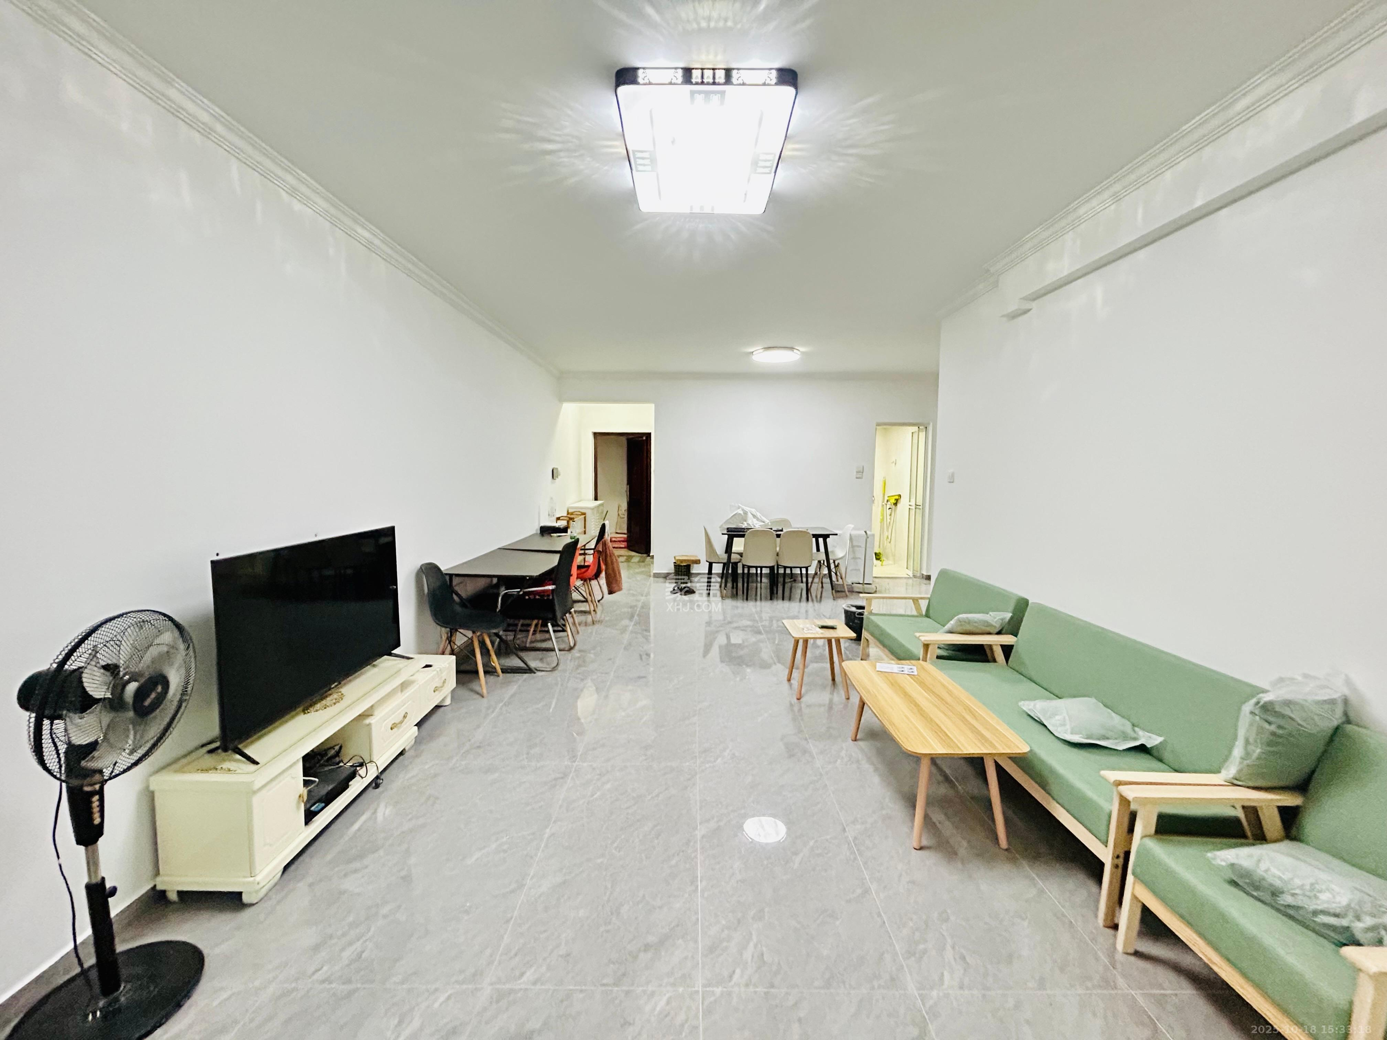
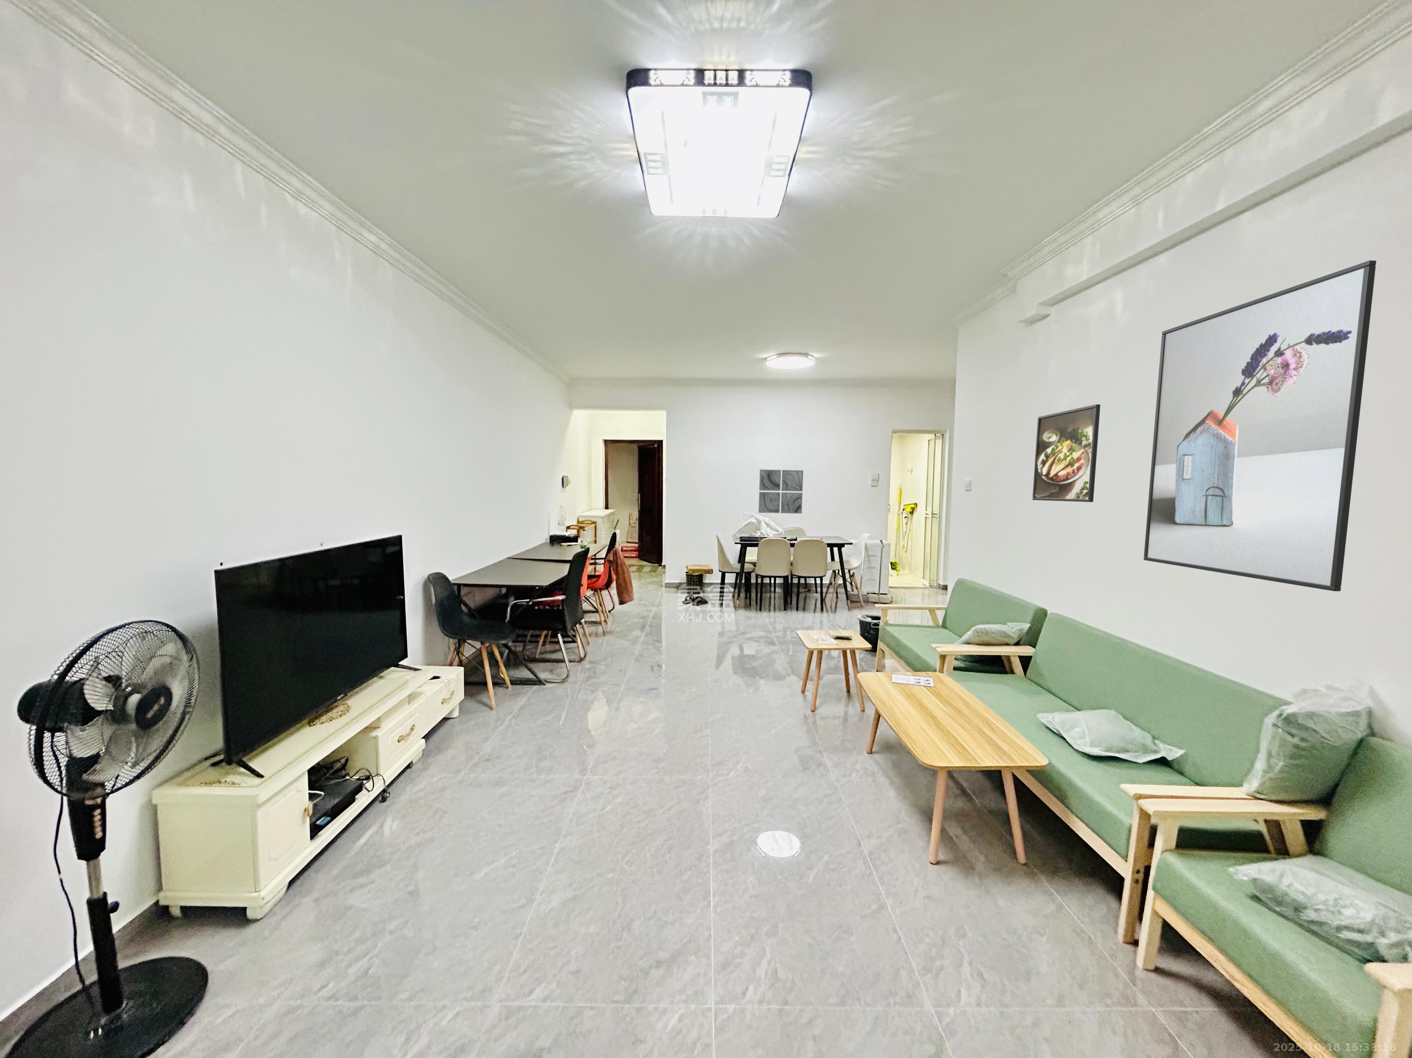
+ wall art (782, 492)
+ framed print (1236, 440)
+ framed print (1063, 457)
